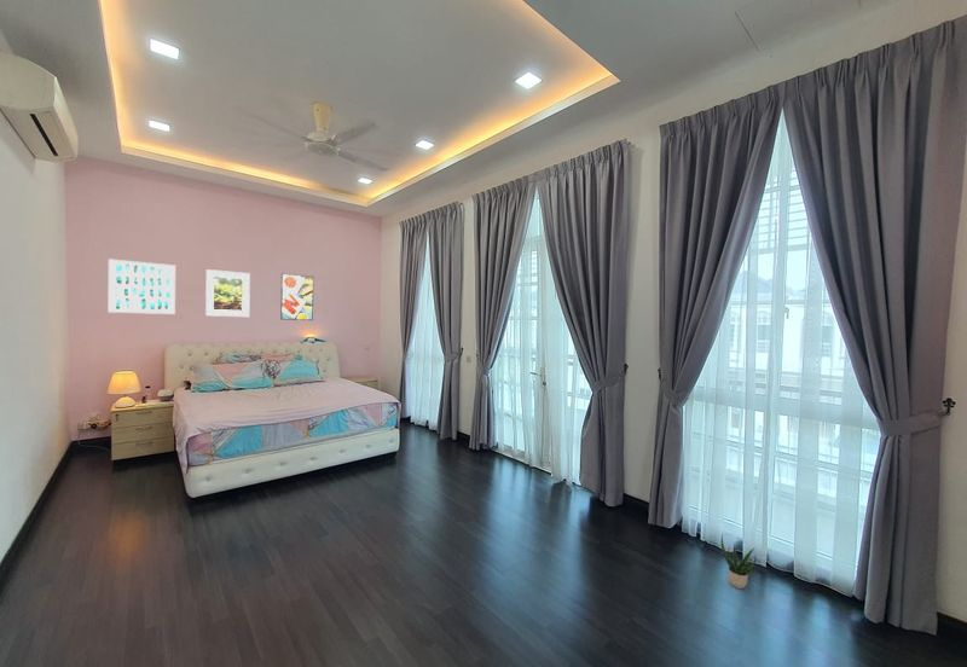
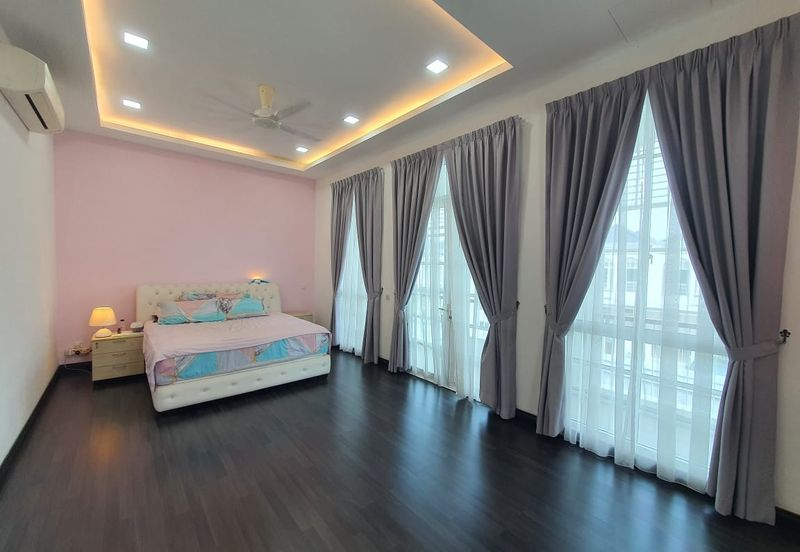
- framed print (228, 294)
- potted plant (737, 562)
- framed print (297, 297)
- wall art (143, 288)
